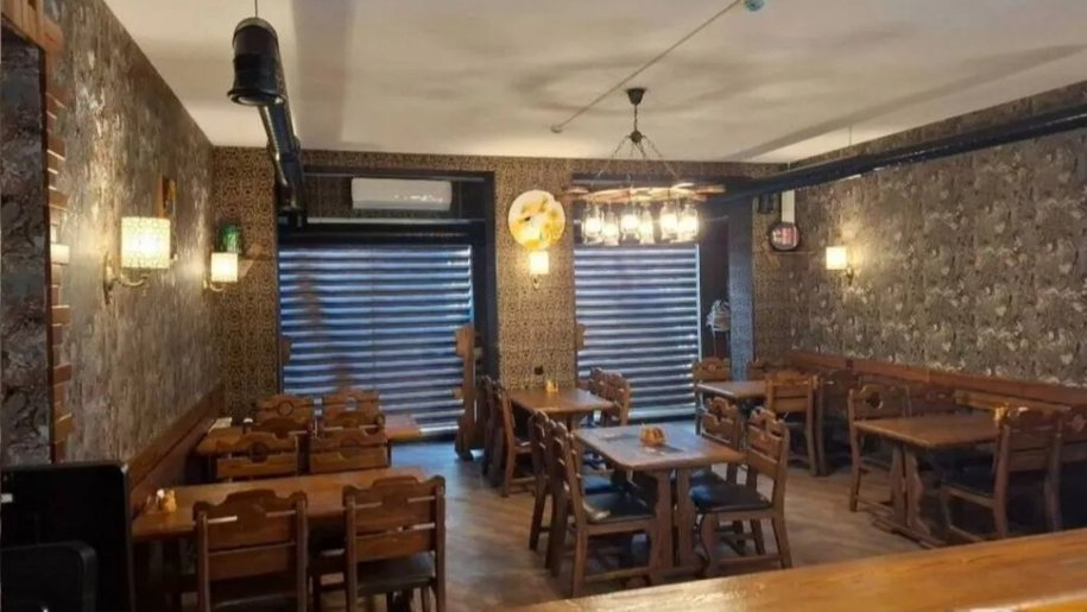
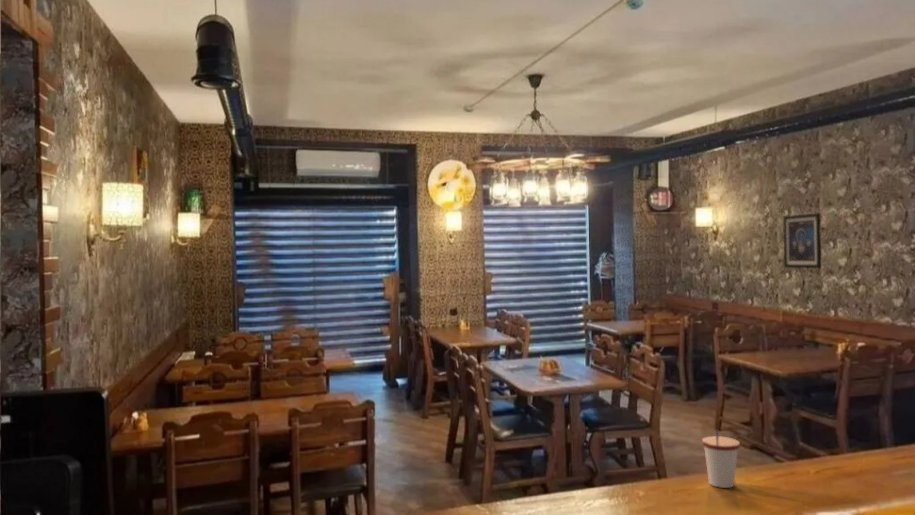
+ cup (720, 457)
+ wall art (801, 241)
